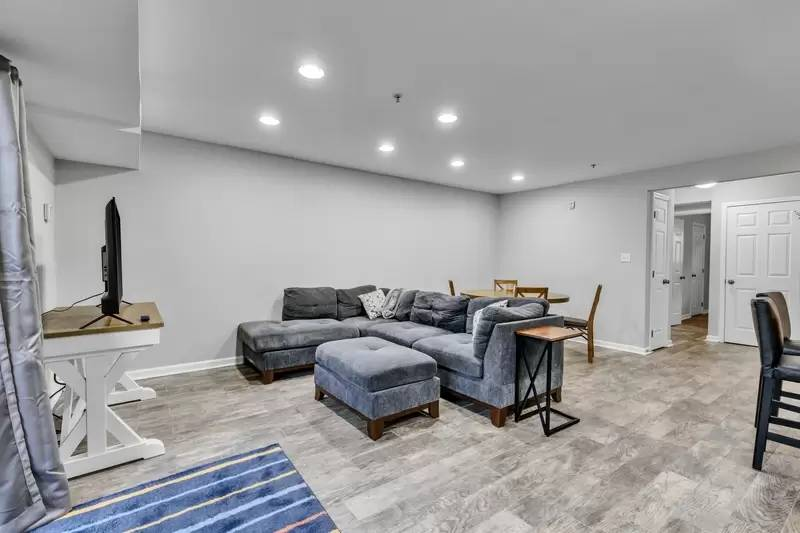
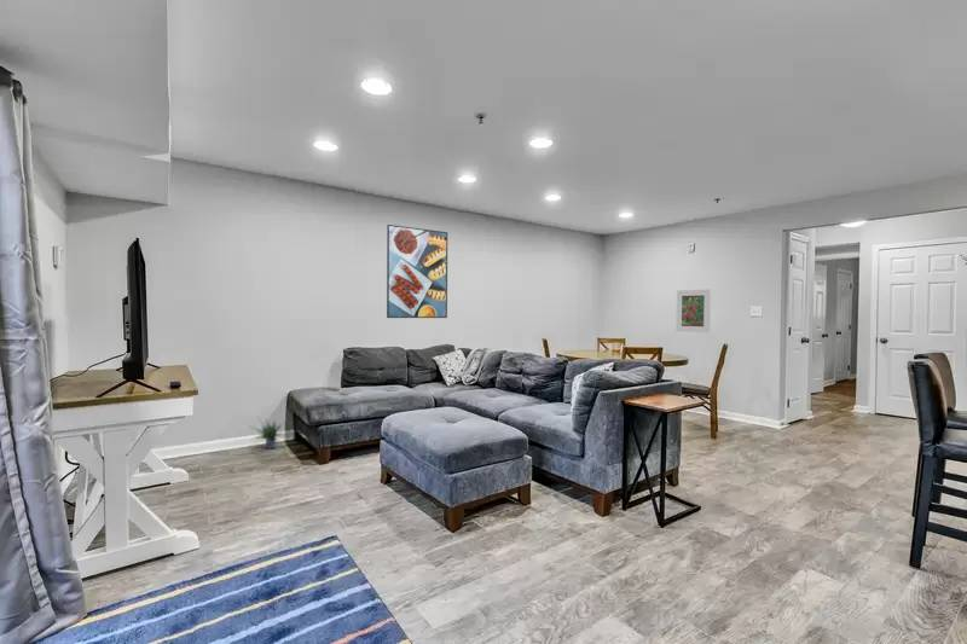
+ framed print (693, 311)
+ potted plant (270, 429)
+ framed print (418, 273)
